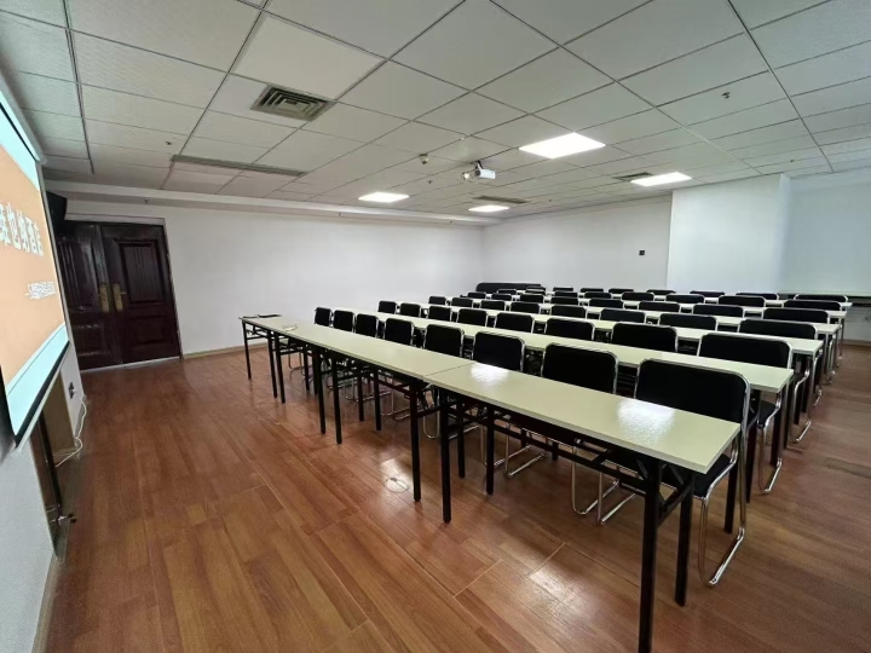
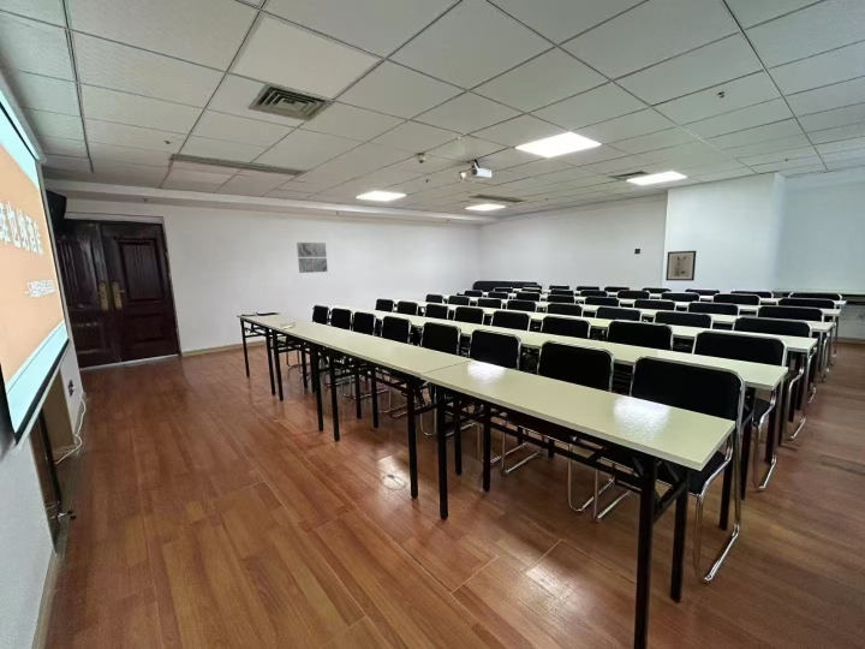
+ wall art (680, 266)
+ wall art (312, 256)
